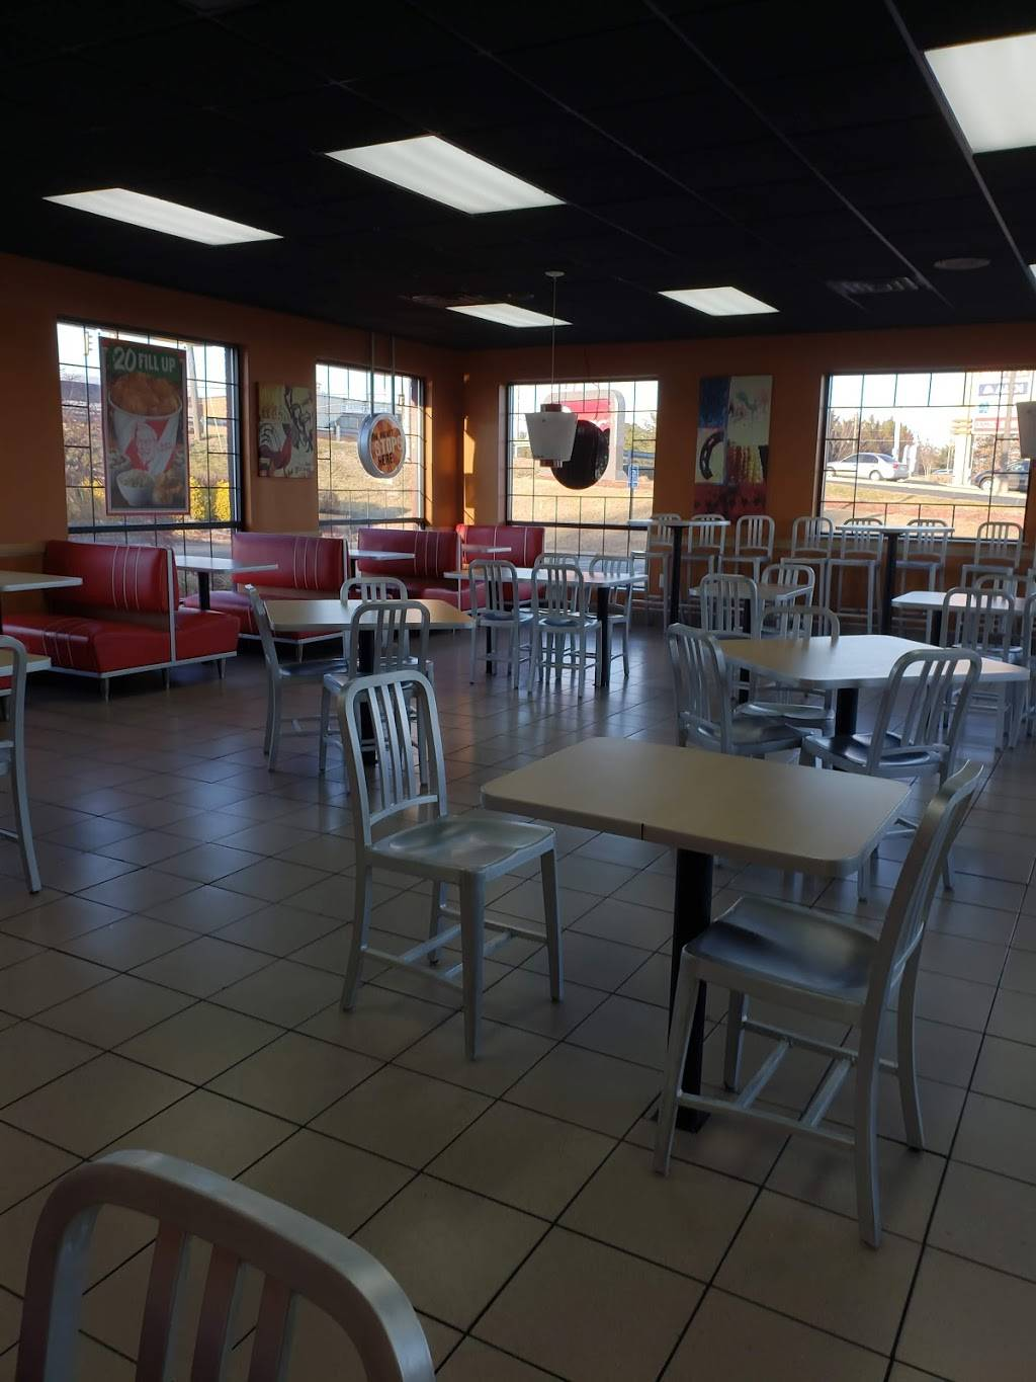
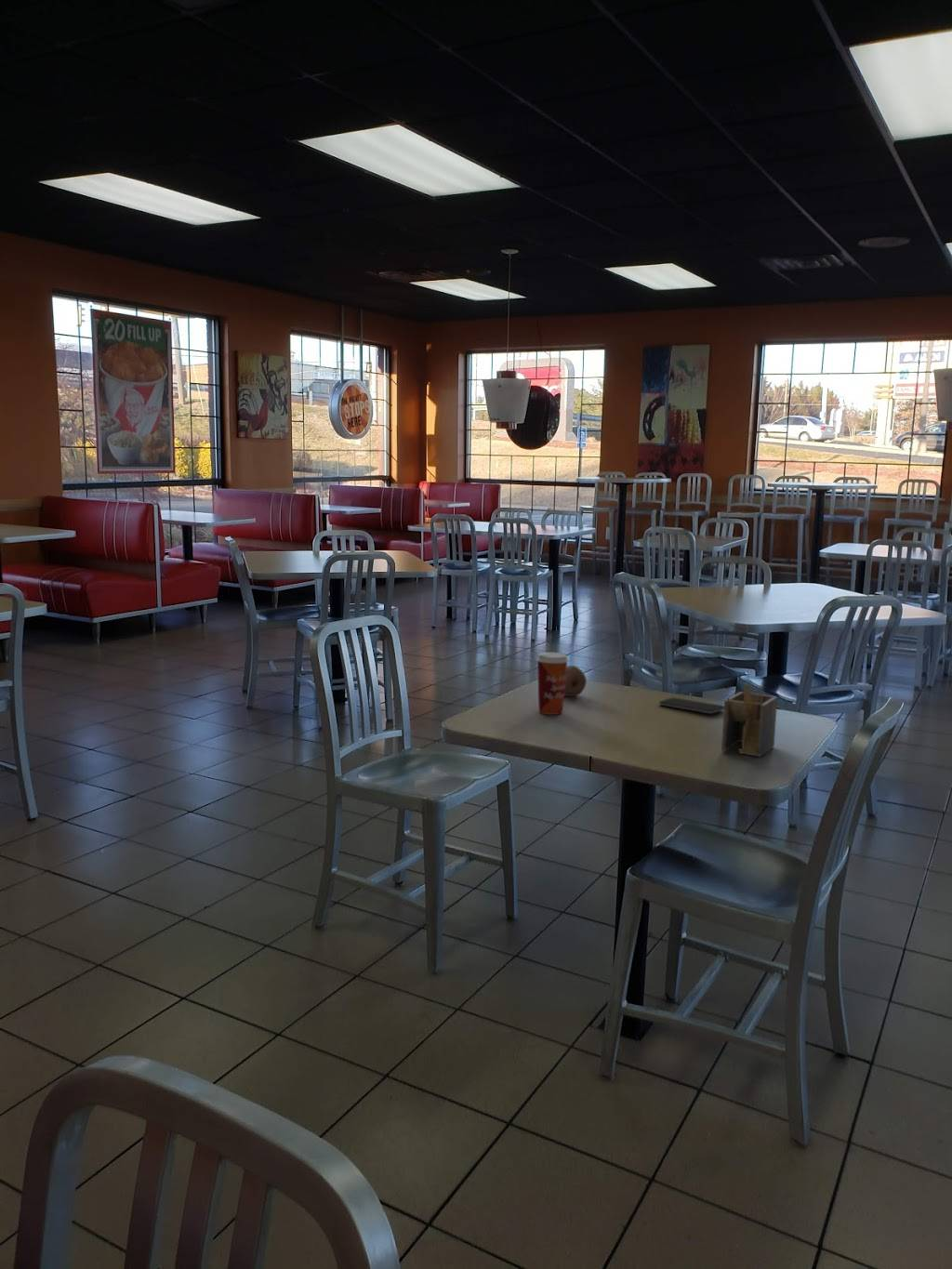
+ fruit (571, 681)
+ napkin holder (750, 714)
+ smartphone (691, 705)
+ paper cup (551, 683)
